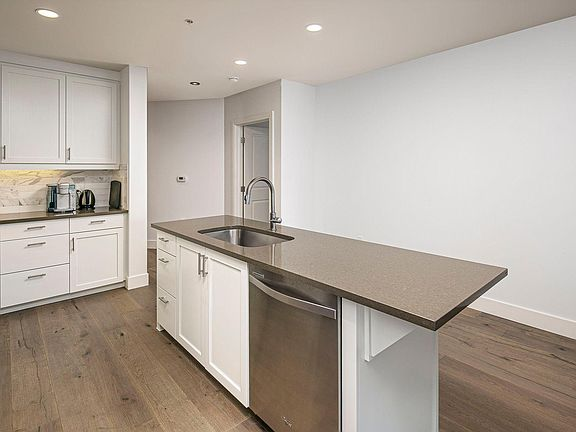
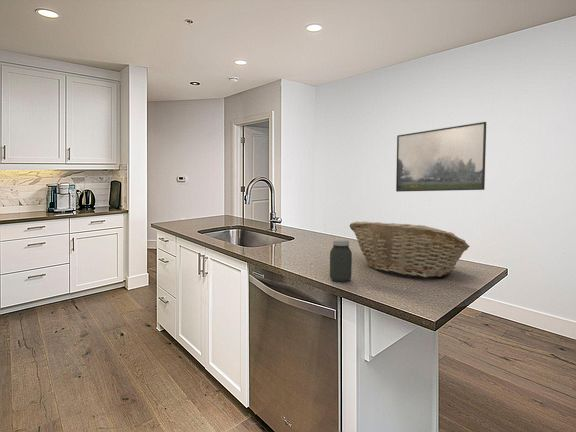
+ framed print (436, 160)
+ fruit basket (405, 245)
+ jar (340, 260)
